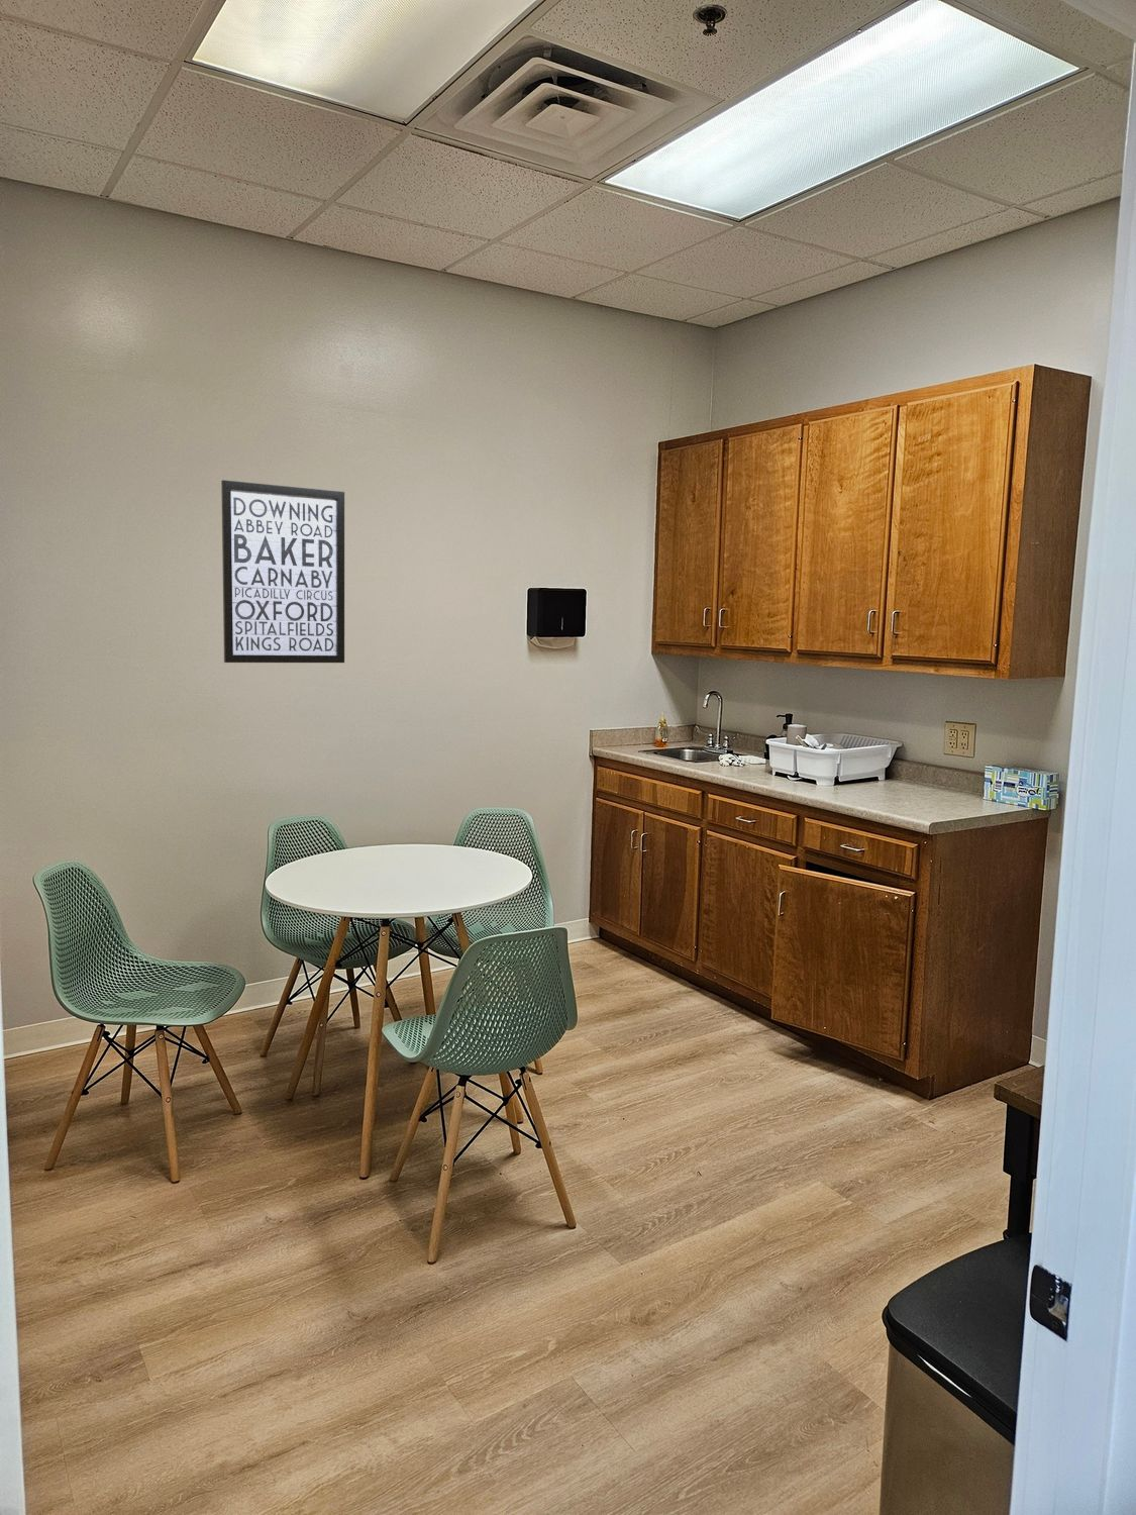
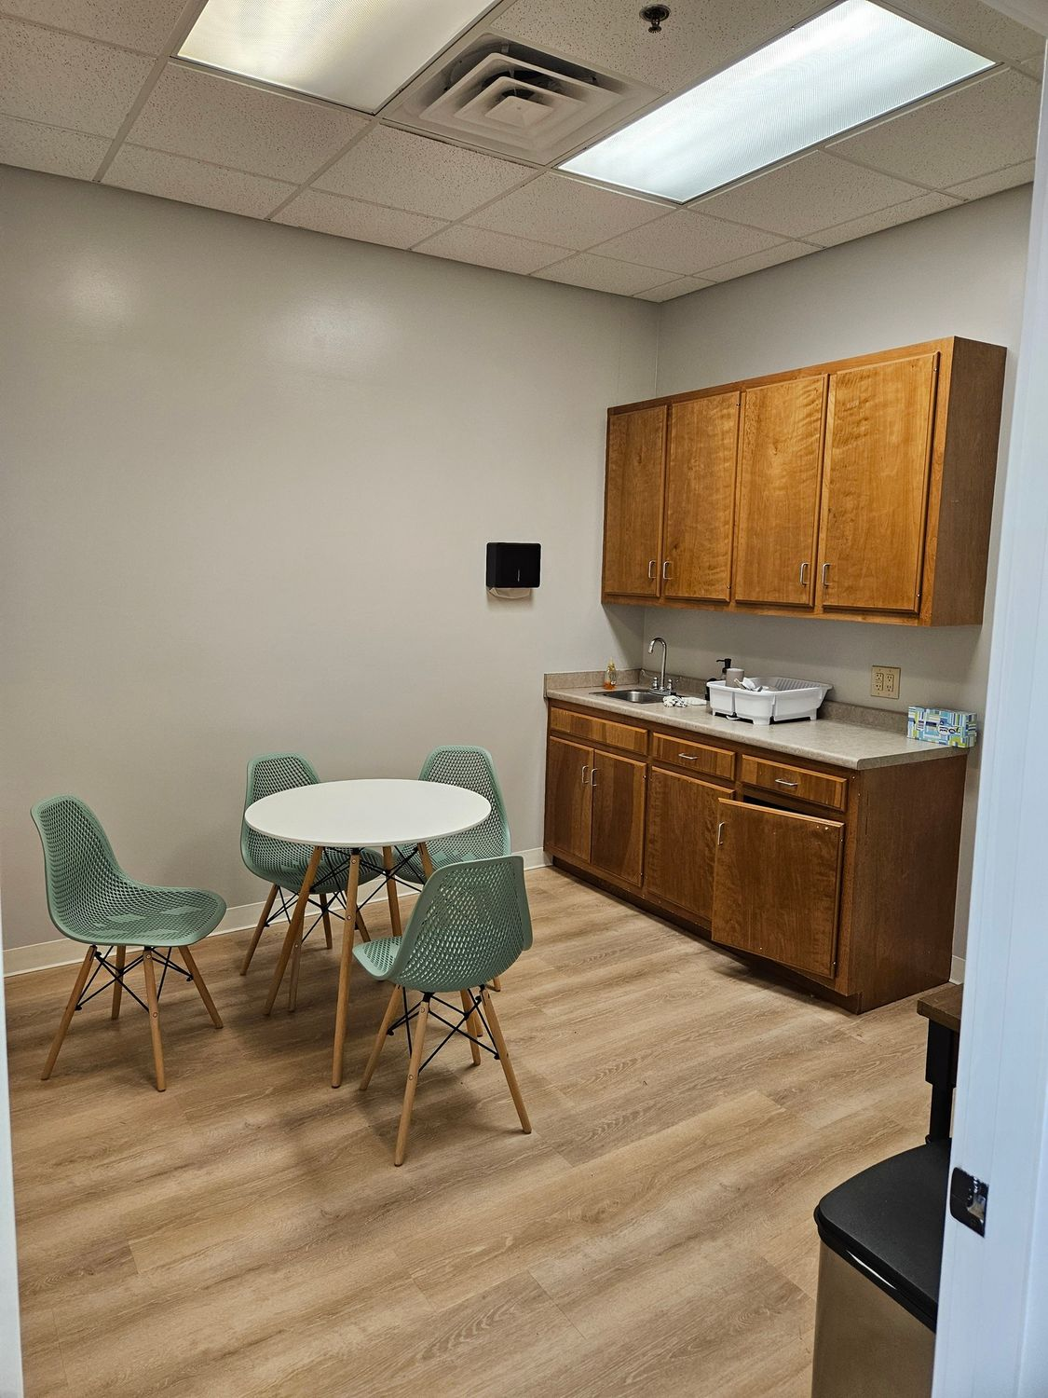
- wall art (285, 575)
